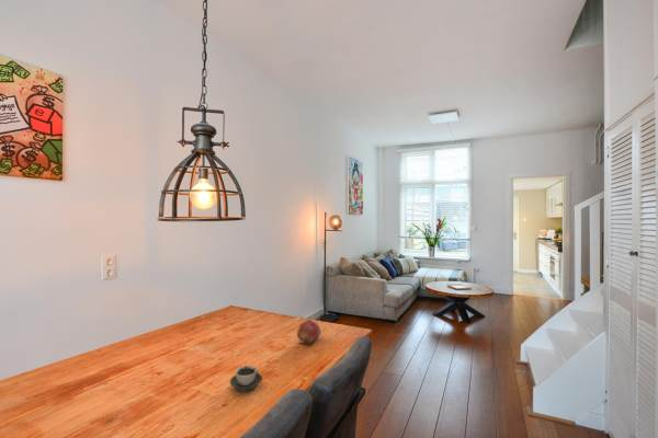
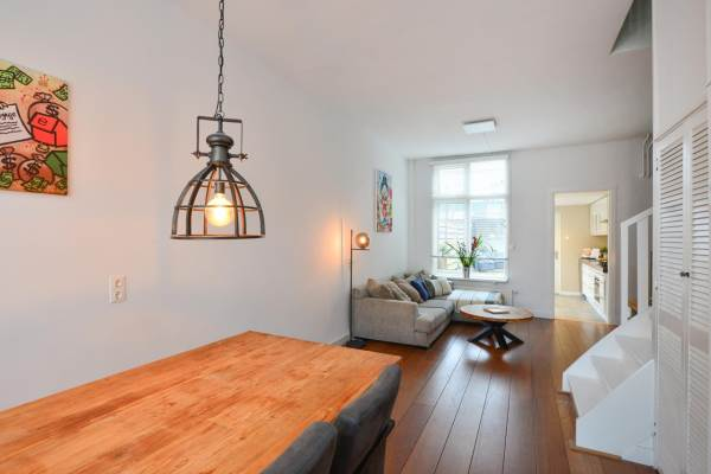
- cup (246, 378)
- fruit (309, 331)
